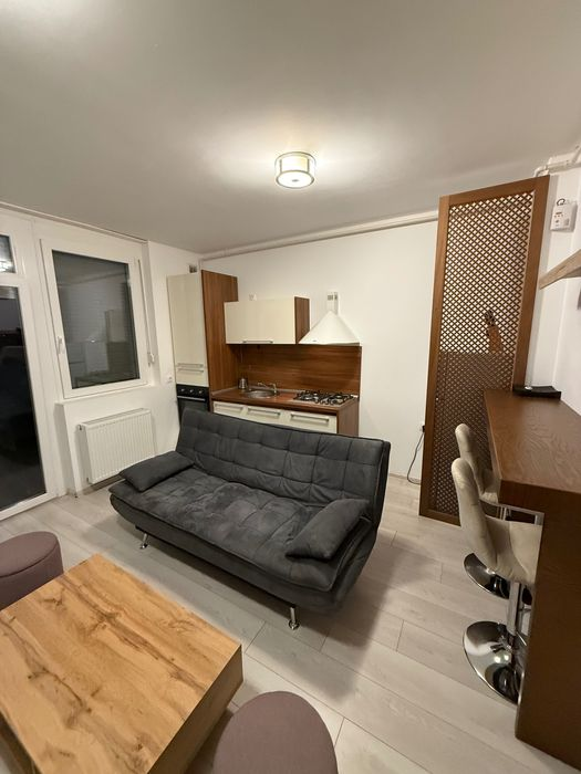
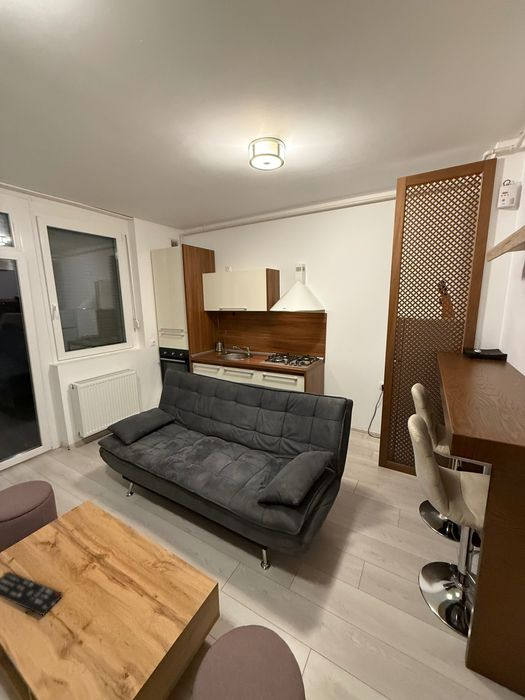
+ remote control (24, 591)
